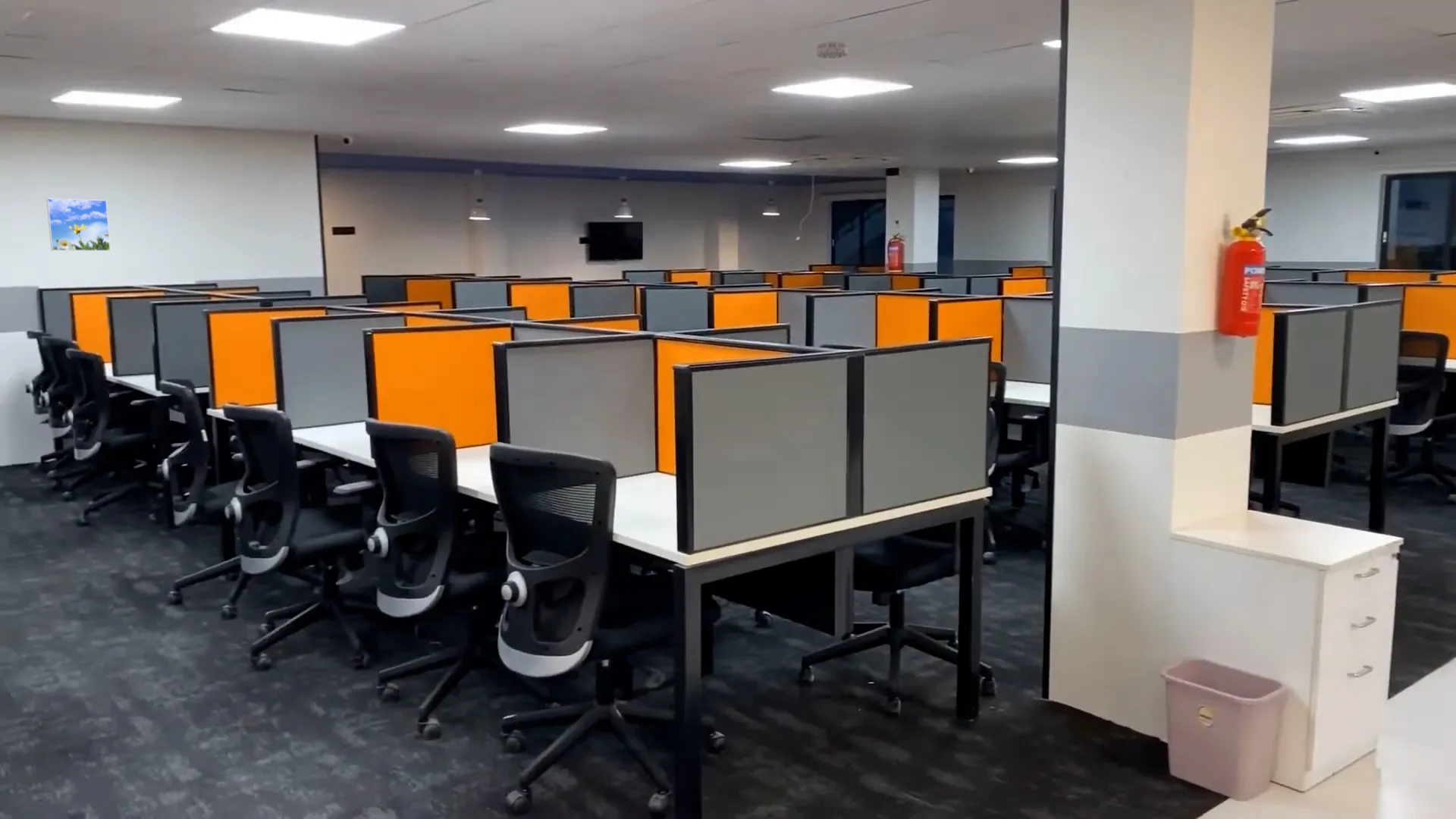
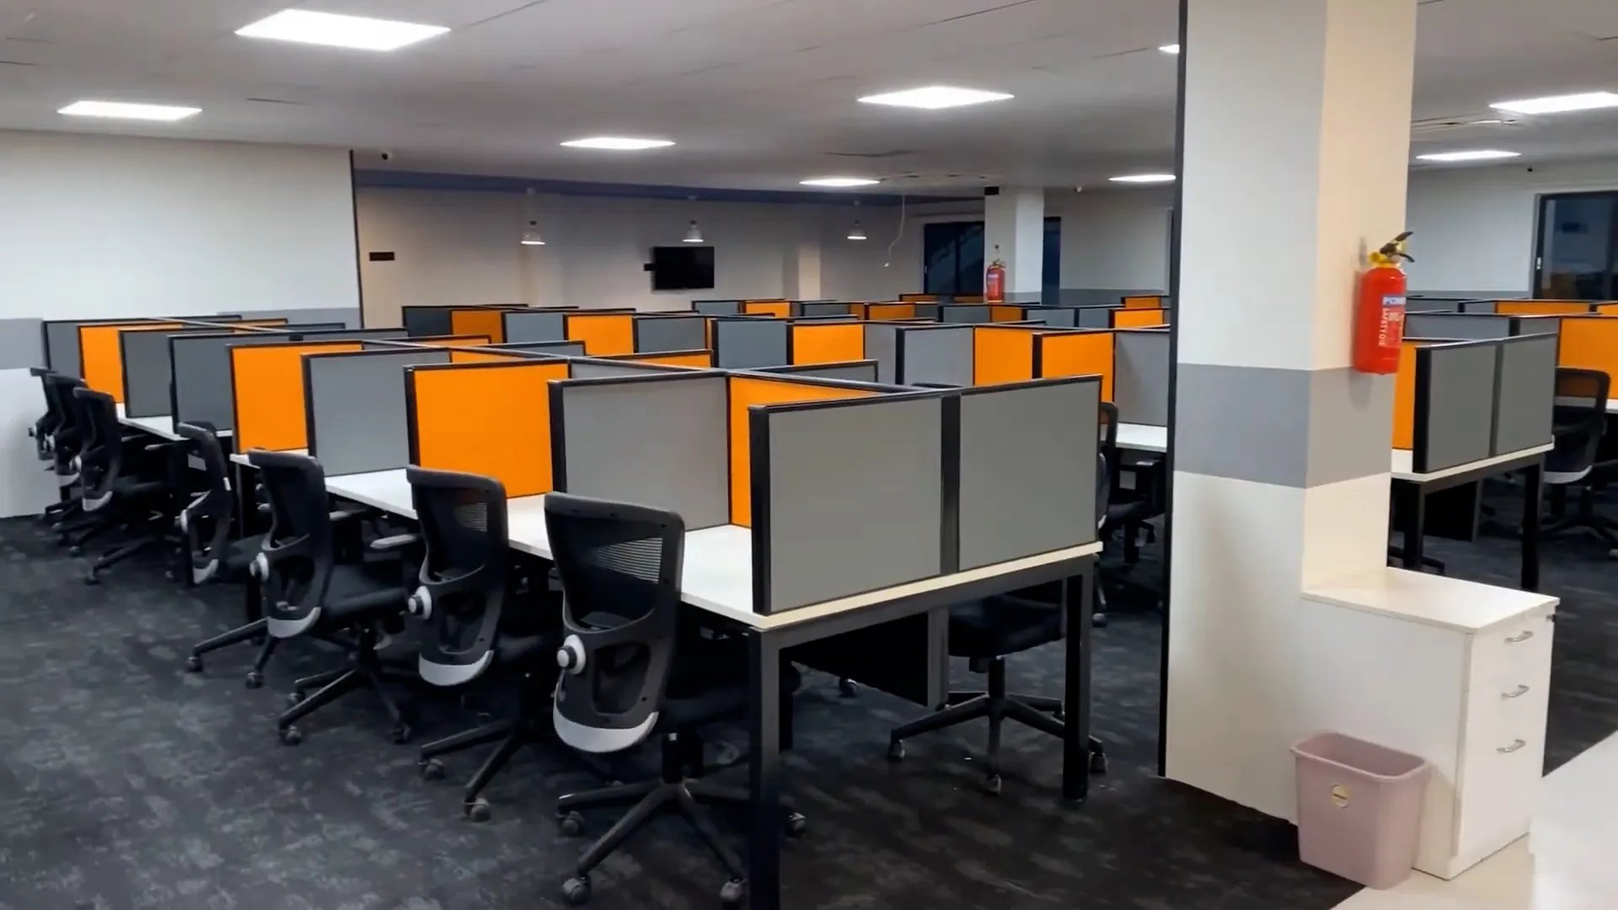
- smoke detector (832, 49)
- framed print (79, 224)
